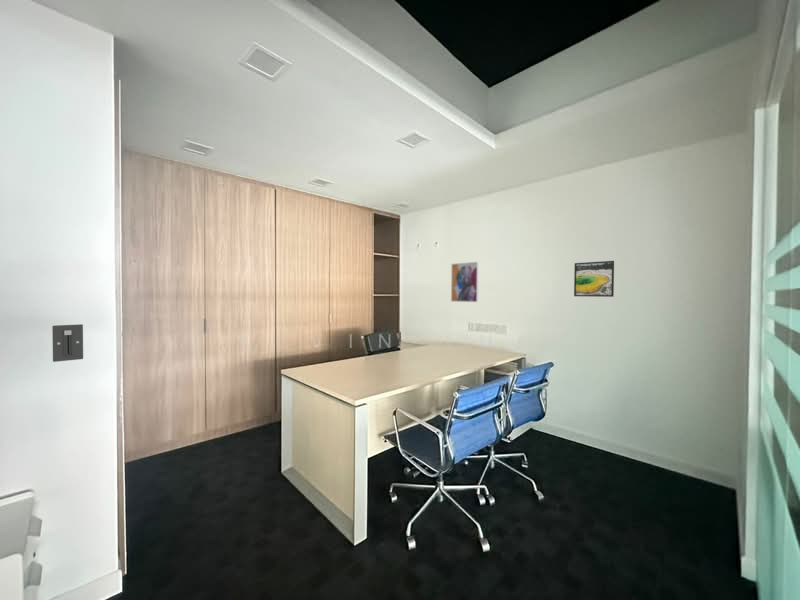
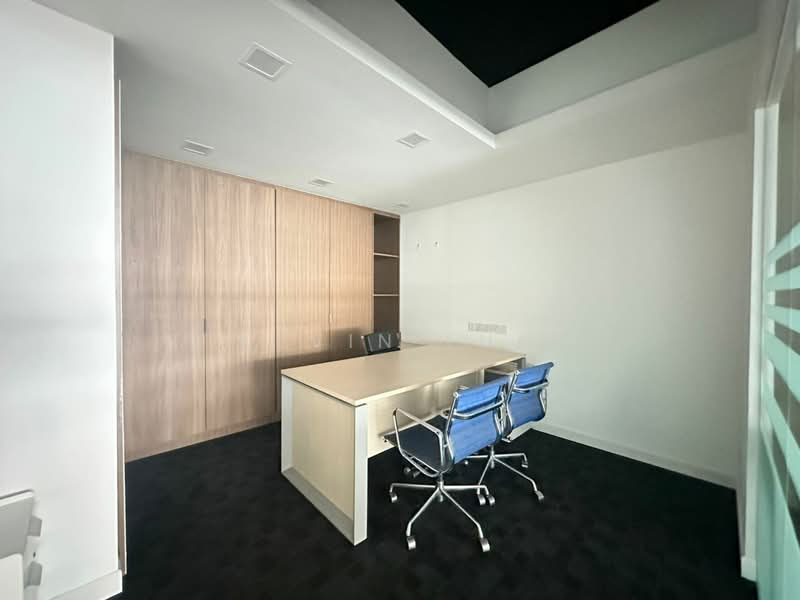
- wall art (464, 282)
- light switch (68, 341)
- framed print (593, 279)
